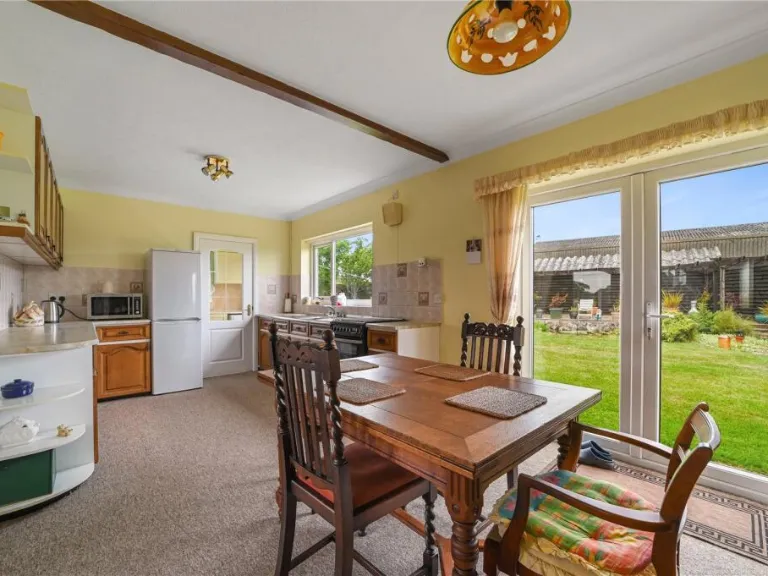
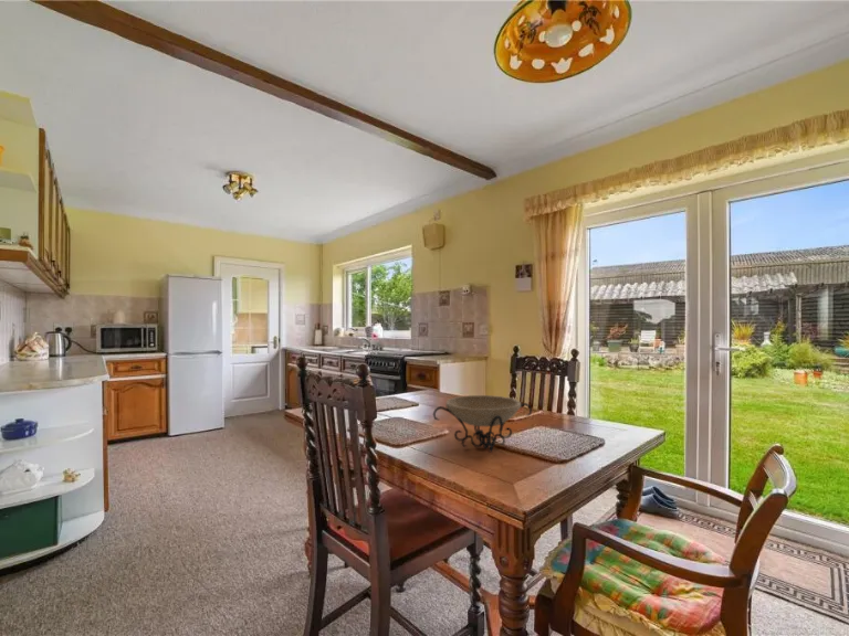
+ decorative bowl (483, 424)
